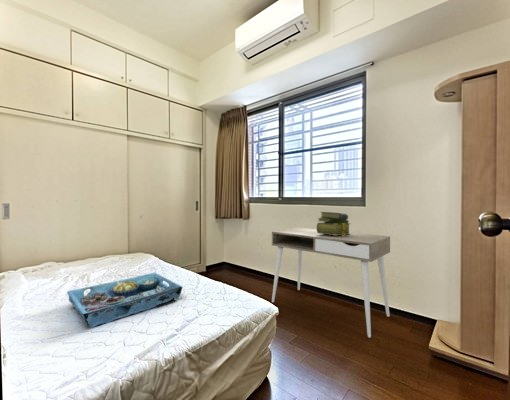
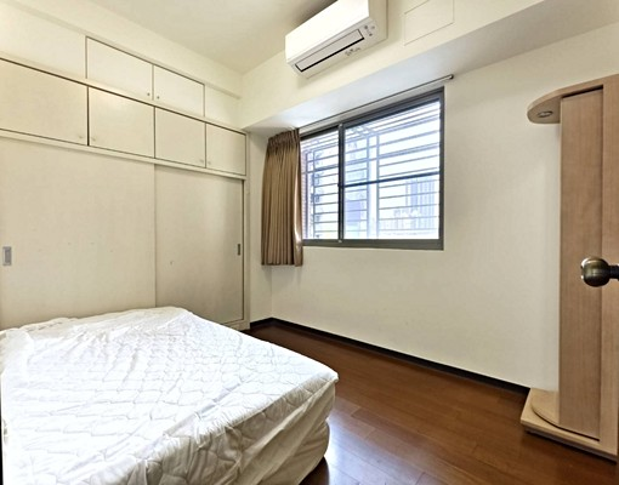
- stack of books (333, 222)
- serving tray (126, 294)
- desk (332, 255)
